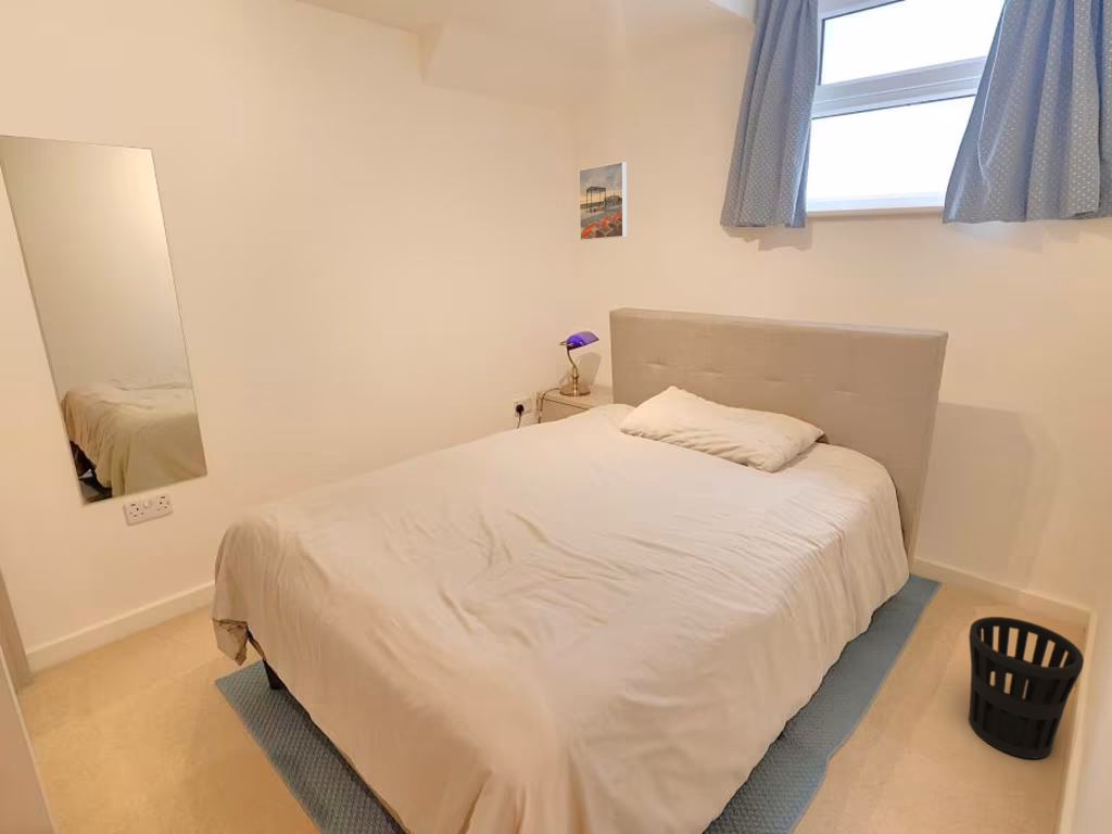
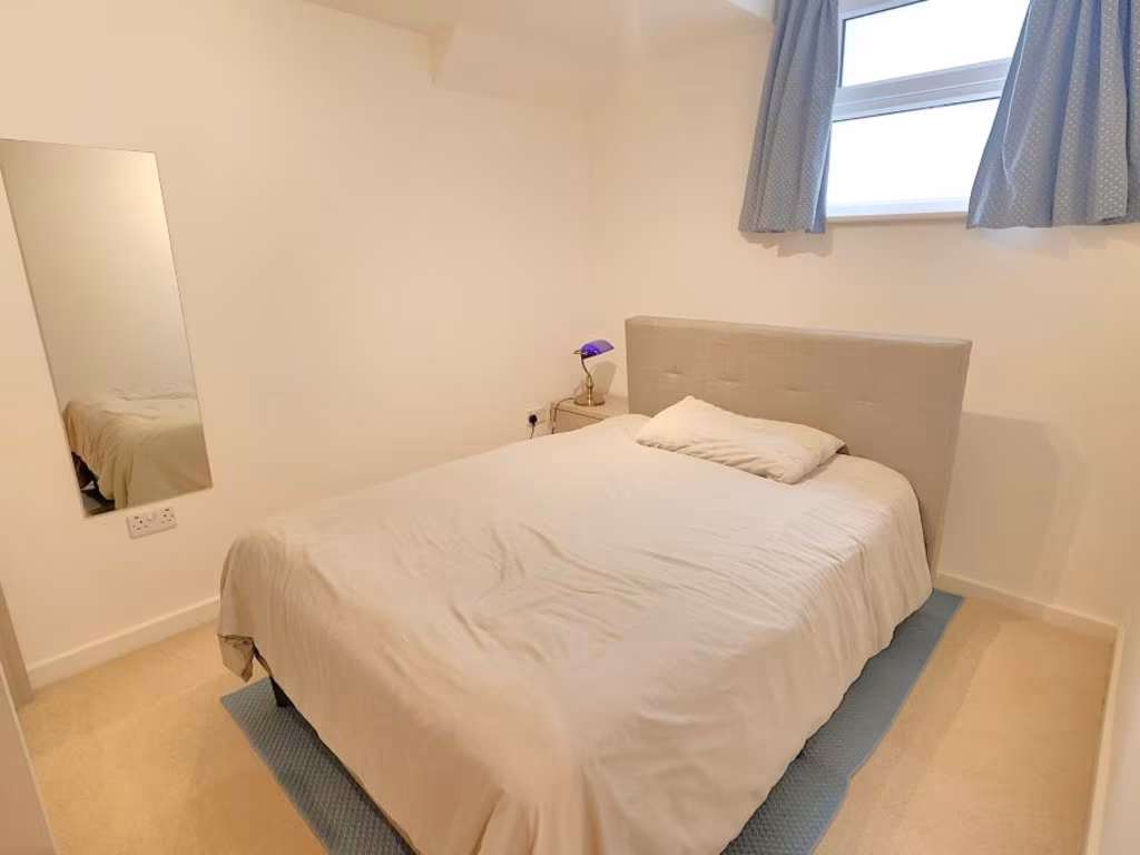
- wastebasket (1016, 687)
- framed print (602, 202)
